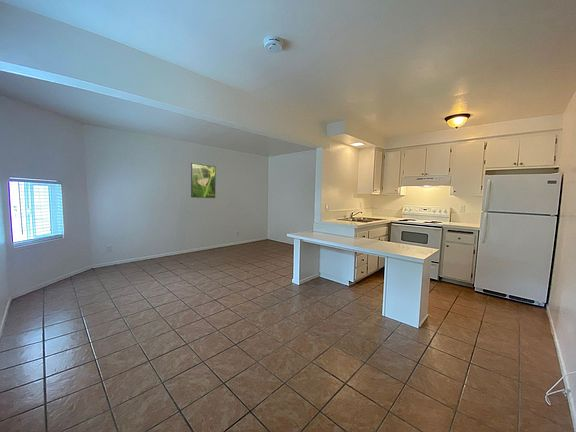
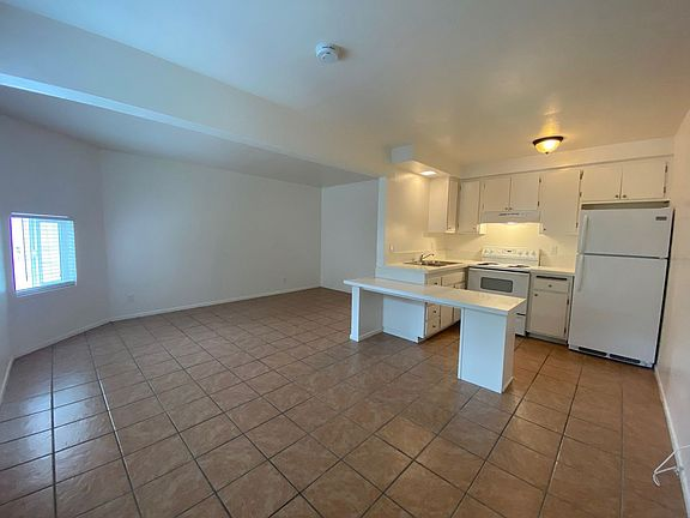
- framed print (203, 181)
